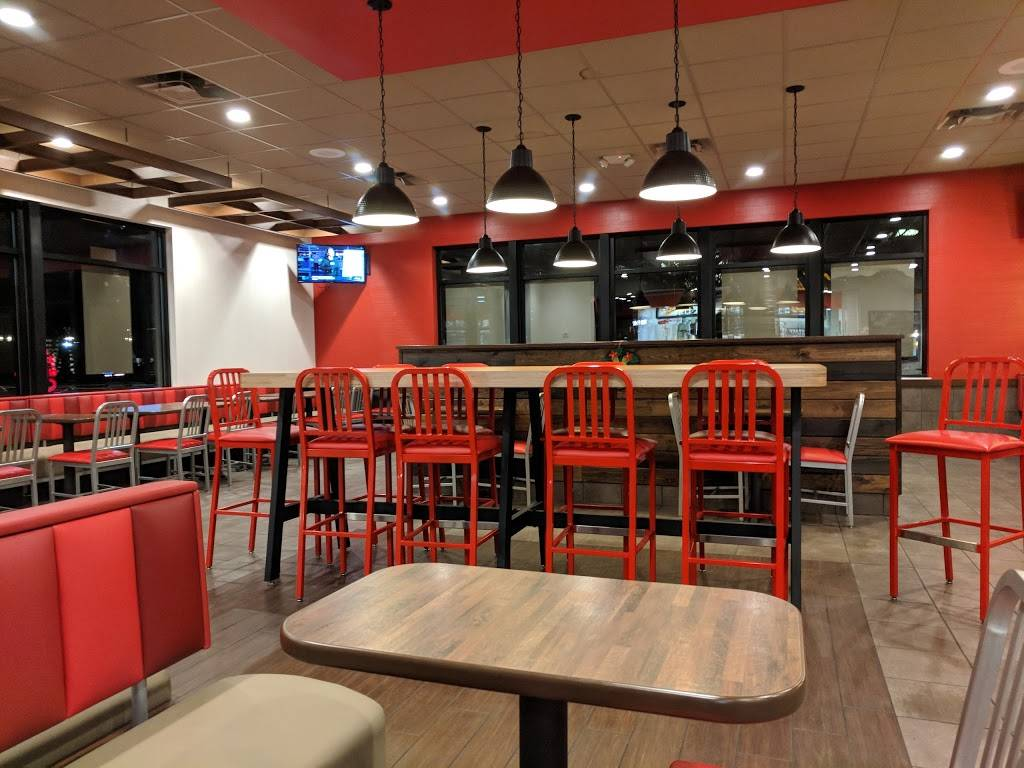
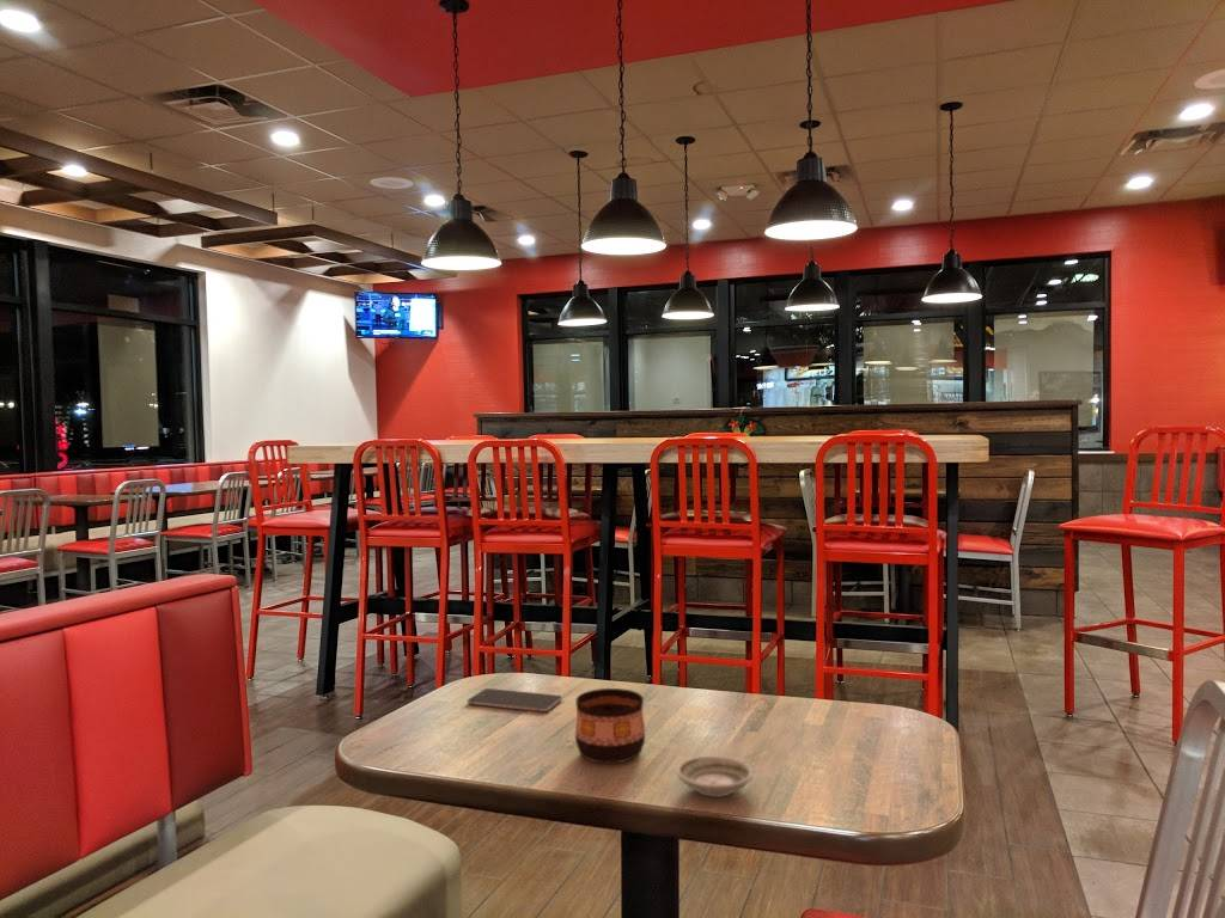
+ cup (612, 724)
+ smartphone (514, 699)
+ saucer (714, 778)
